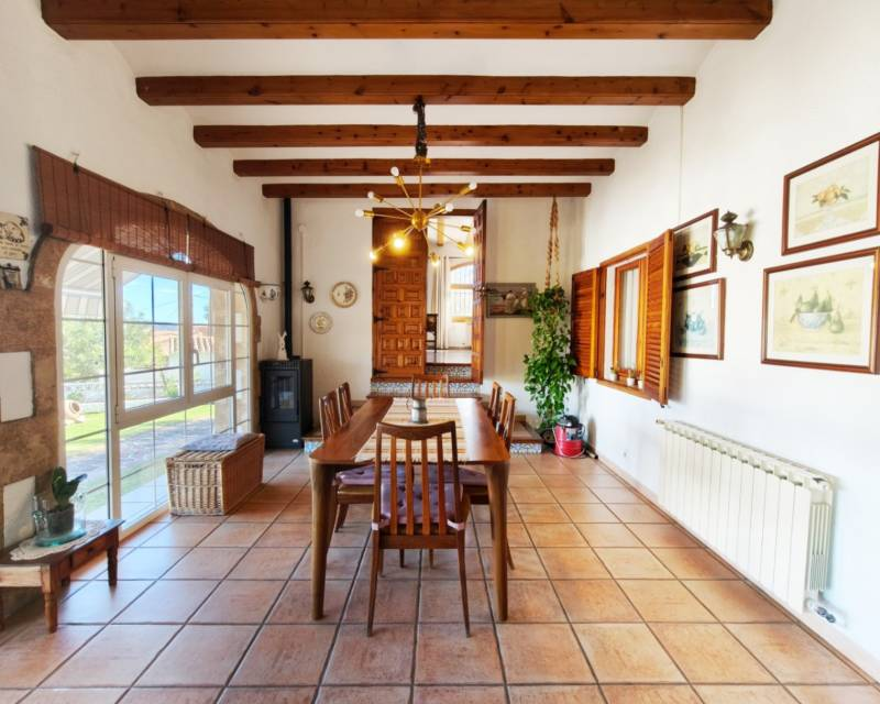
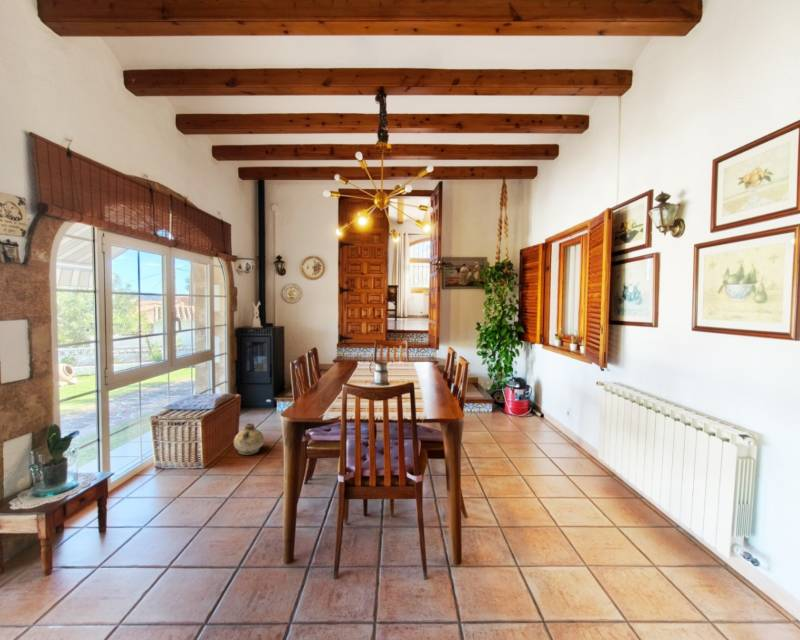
+ ceramic jug (249, 437)
